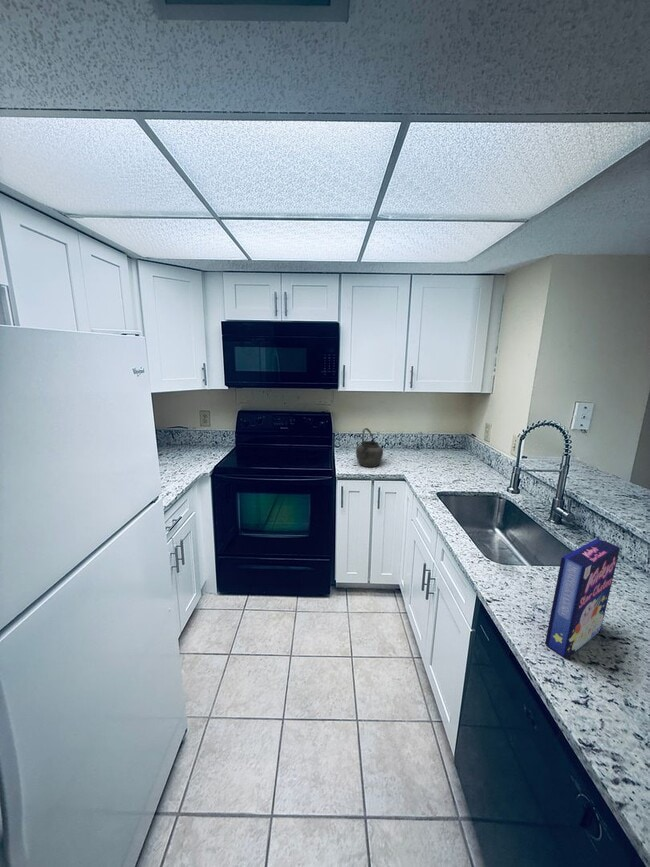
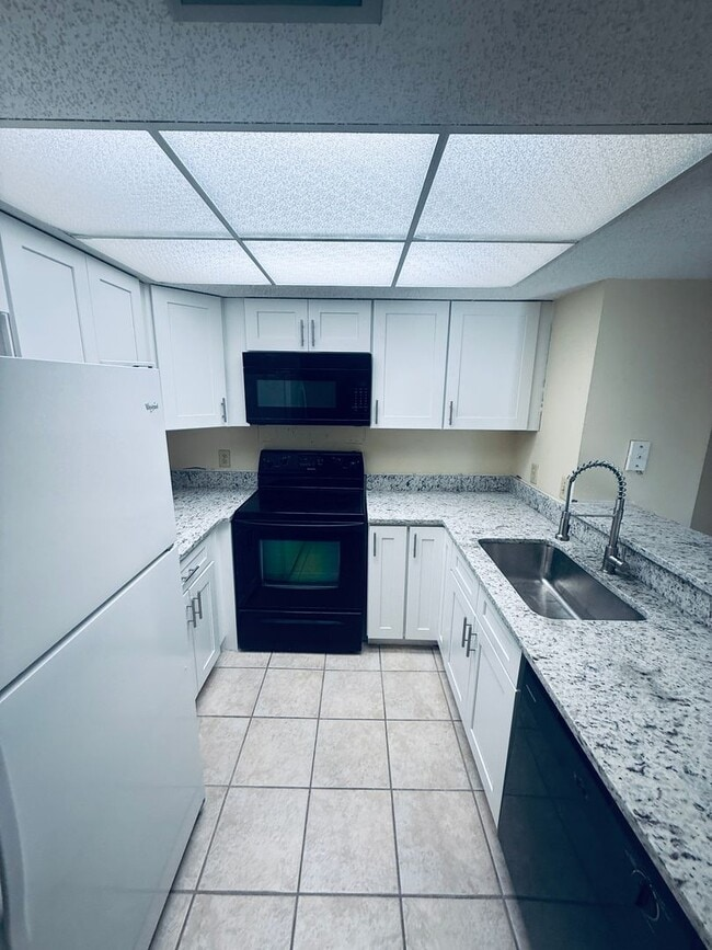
- kettle (367, 447)
- cereal box (582, 595)
